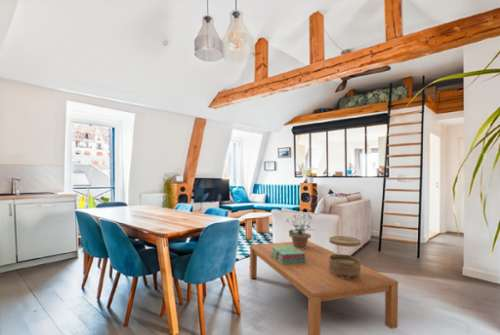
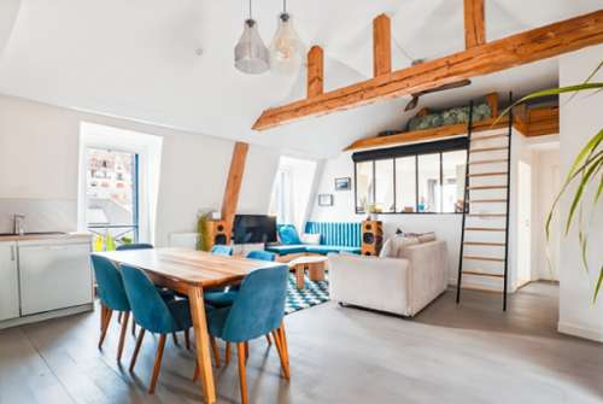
- decorative container (345, 256)
- potted plant (301, 229)
- coffee table (309, 278)
- stack of books (287, 253)
